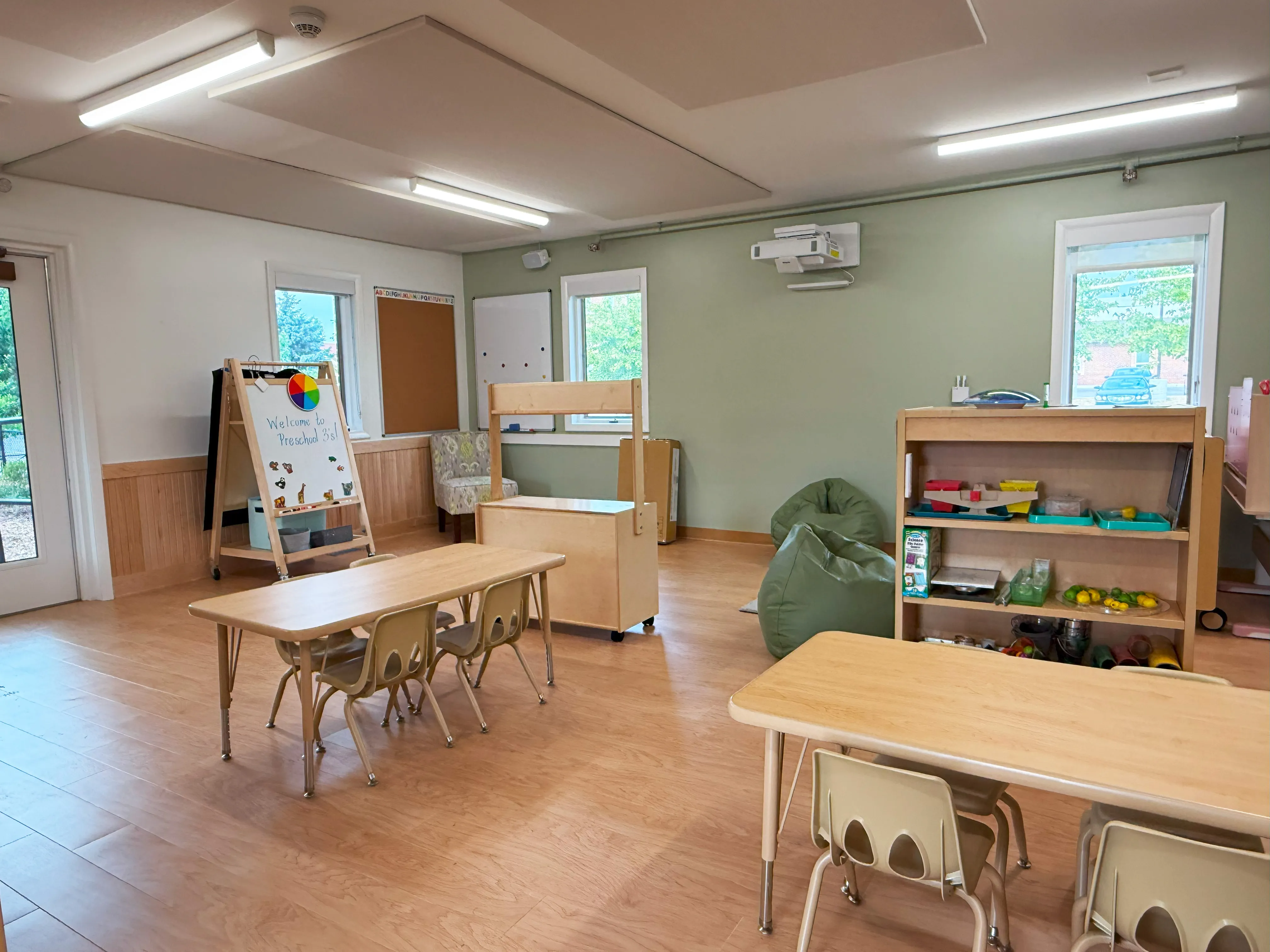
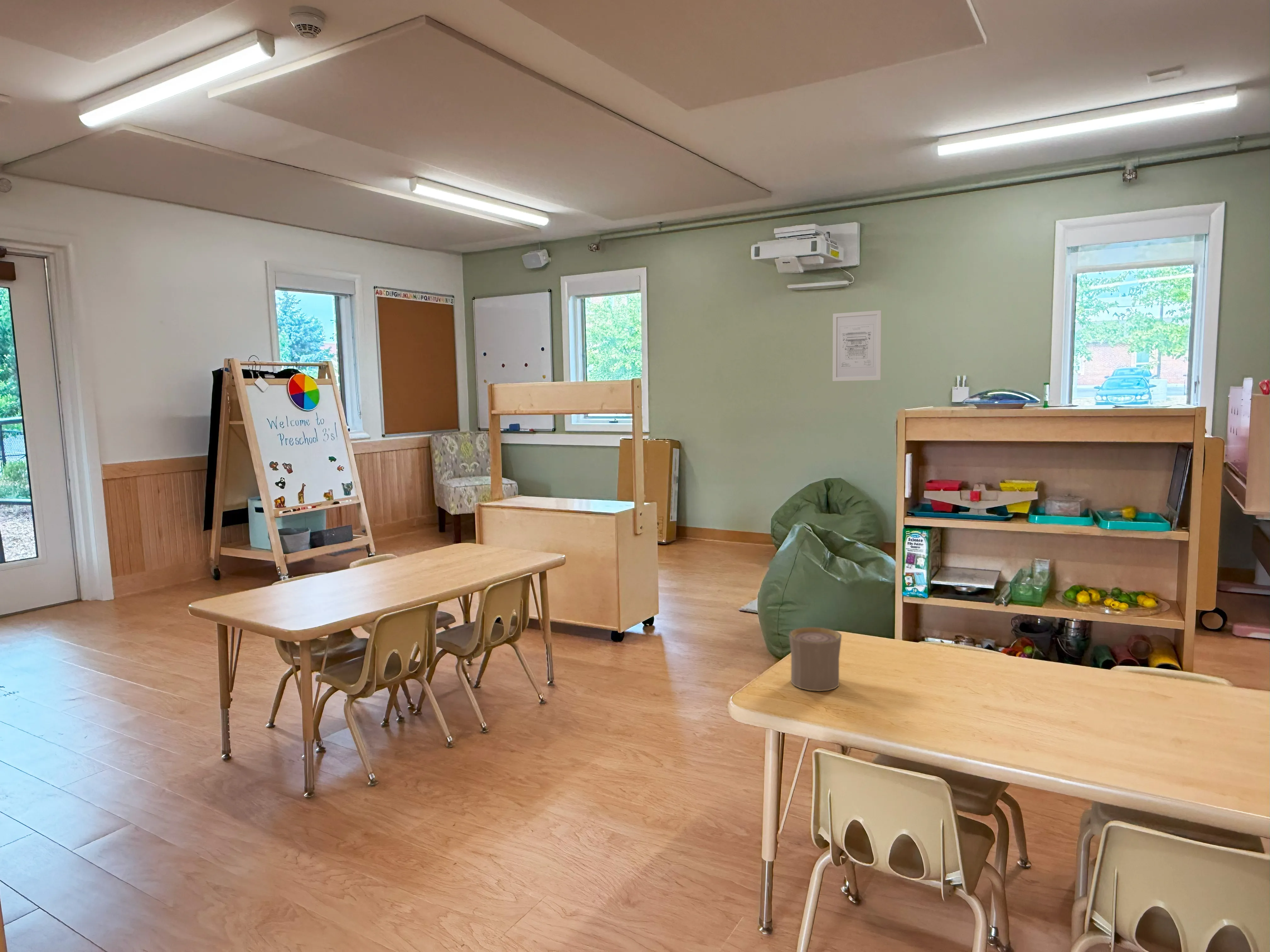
+ wall art (856, 346)
+ cup (815, 658)
